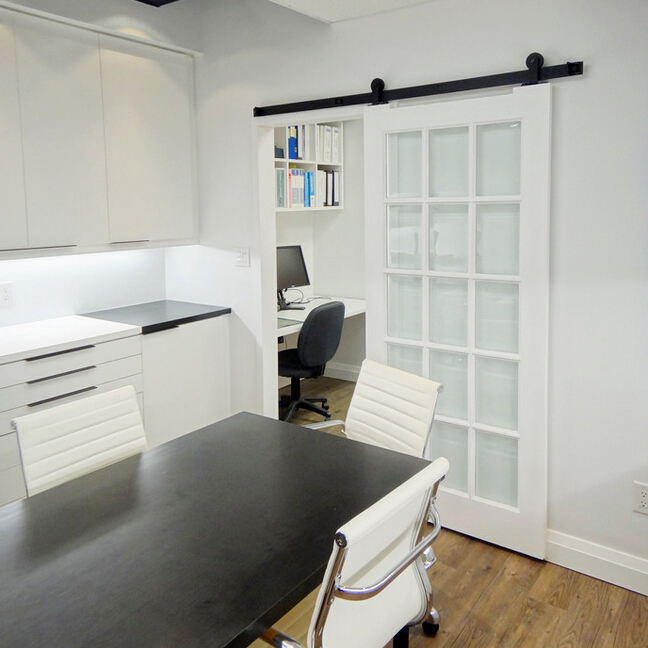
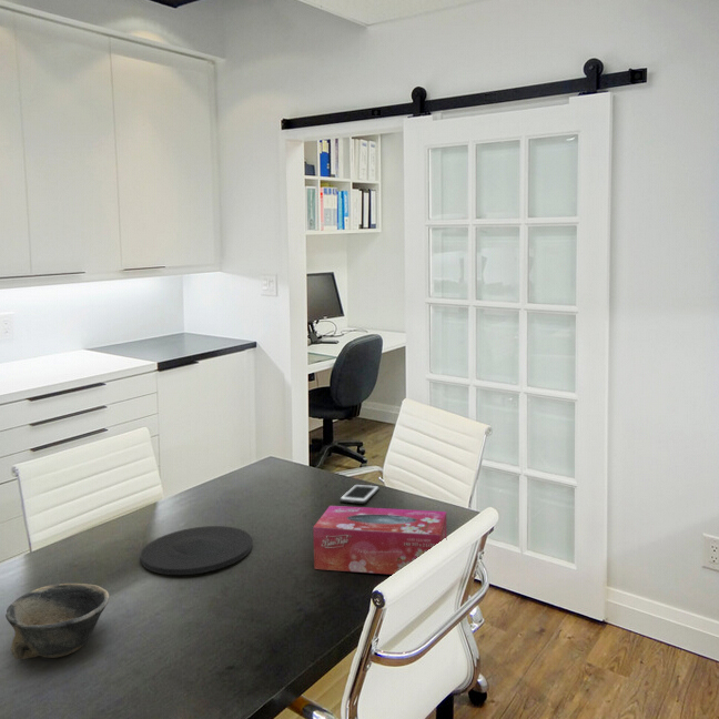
+ plate (198, 545)
+ cell phone (360, 493)
+ bowl (60, 624)
+ tissue box (382, 539)
